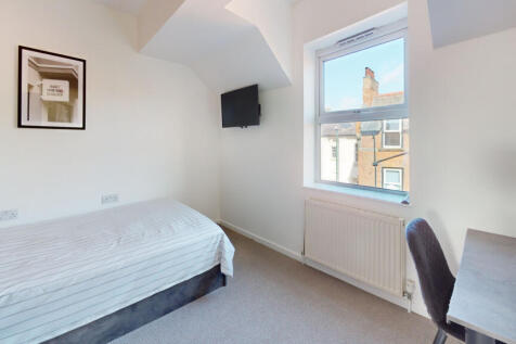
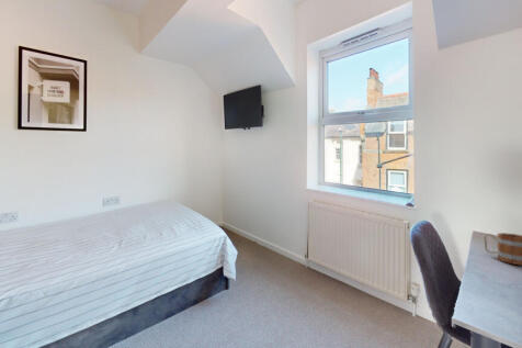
+ mug (506, 247)
